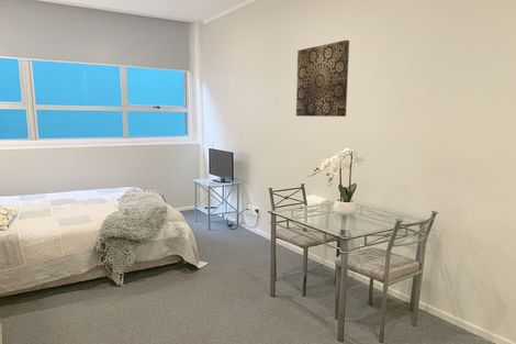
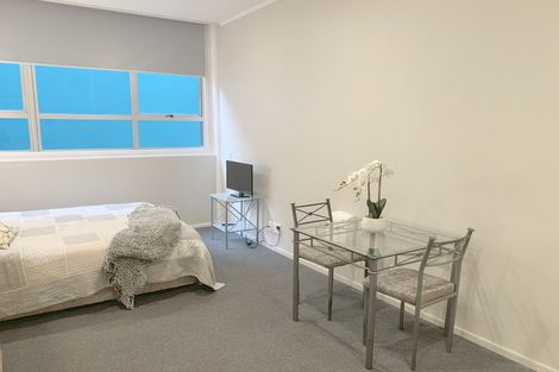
- wall art (319, 81)
